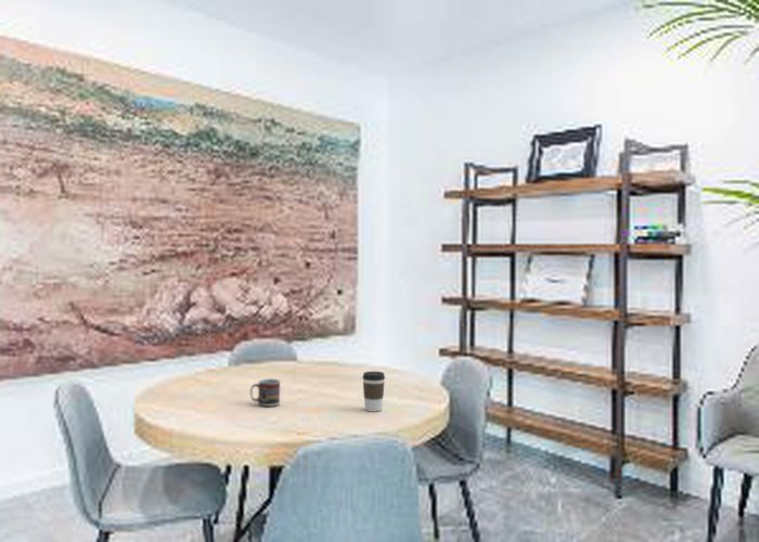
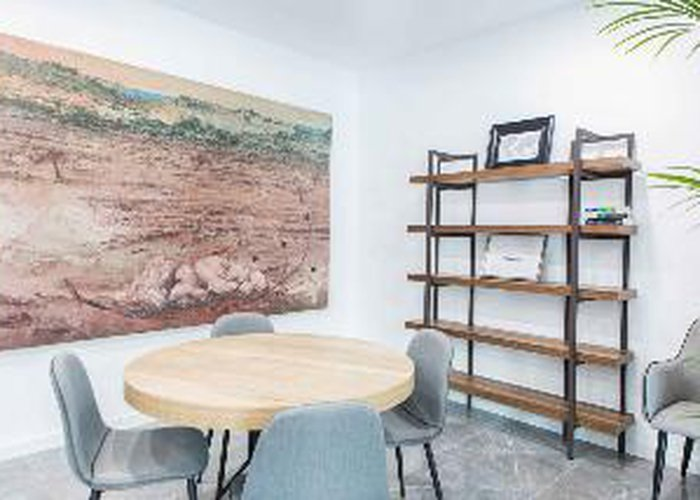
- cup (265, 392)
- coffee cup (373, 390)
